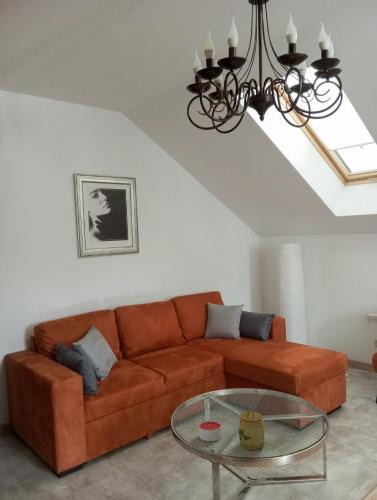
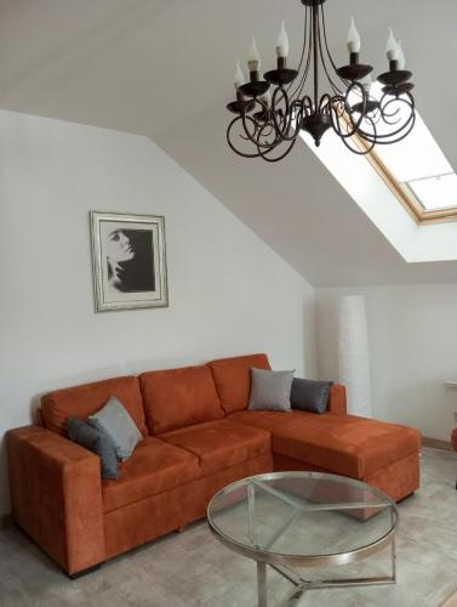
- candle (210, 430)
- jar (251, 427)
